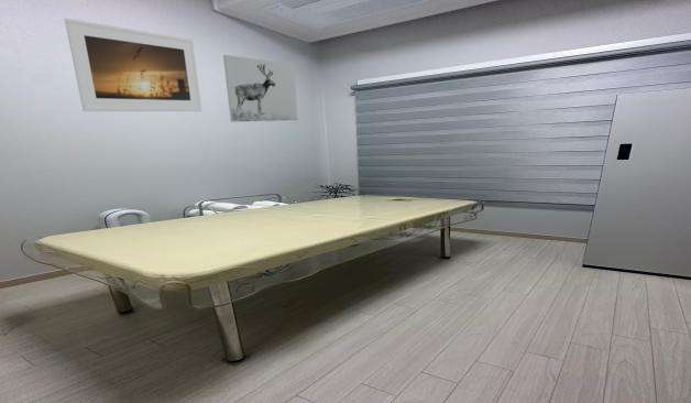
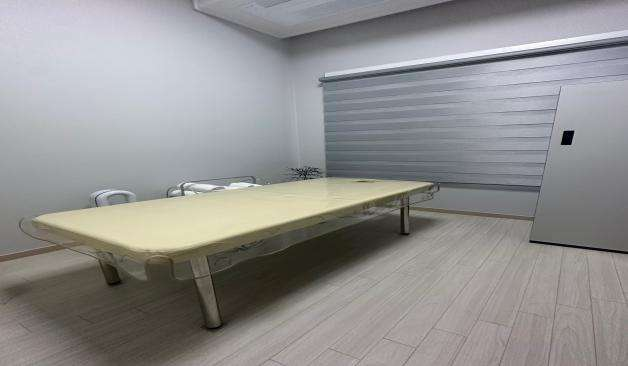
- wall art (264, 90)
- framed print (143, 72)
